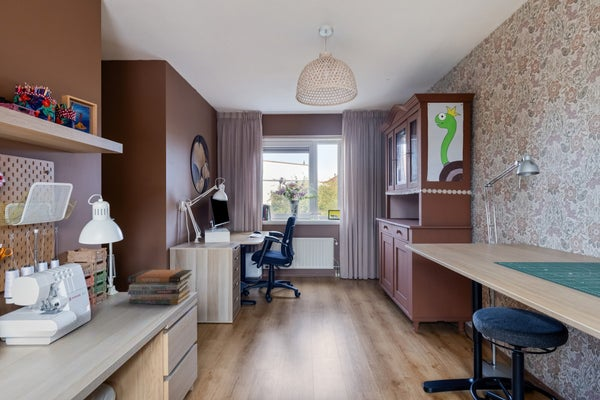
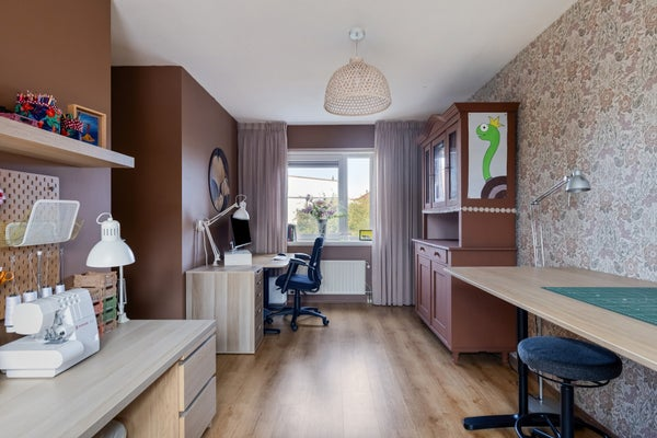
- book stack (160, 286)
